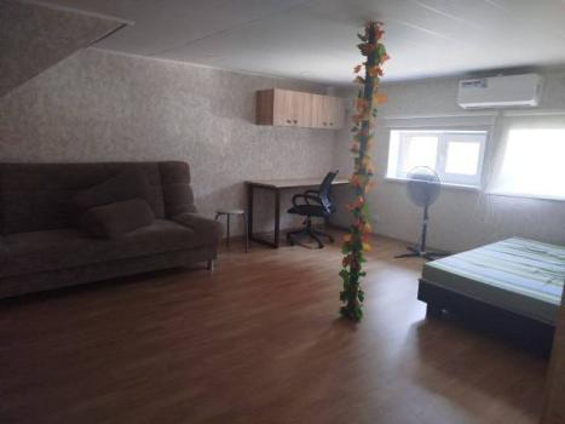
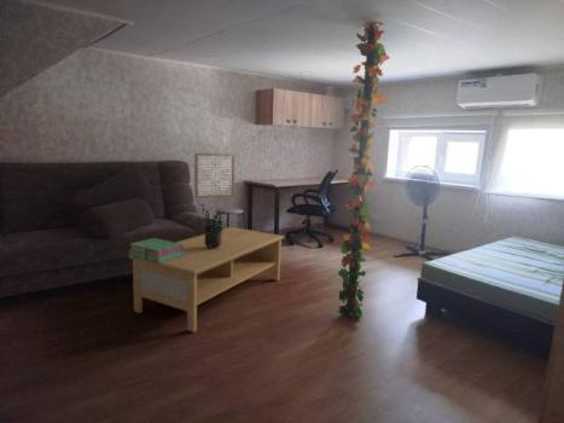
+ potted plant (213, 226)
+ wall art (214, 174)
+ stack of books (156, 249)
+ coffee table (215, 268)
